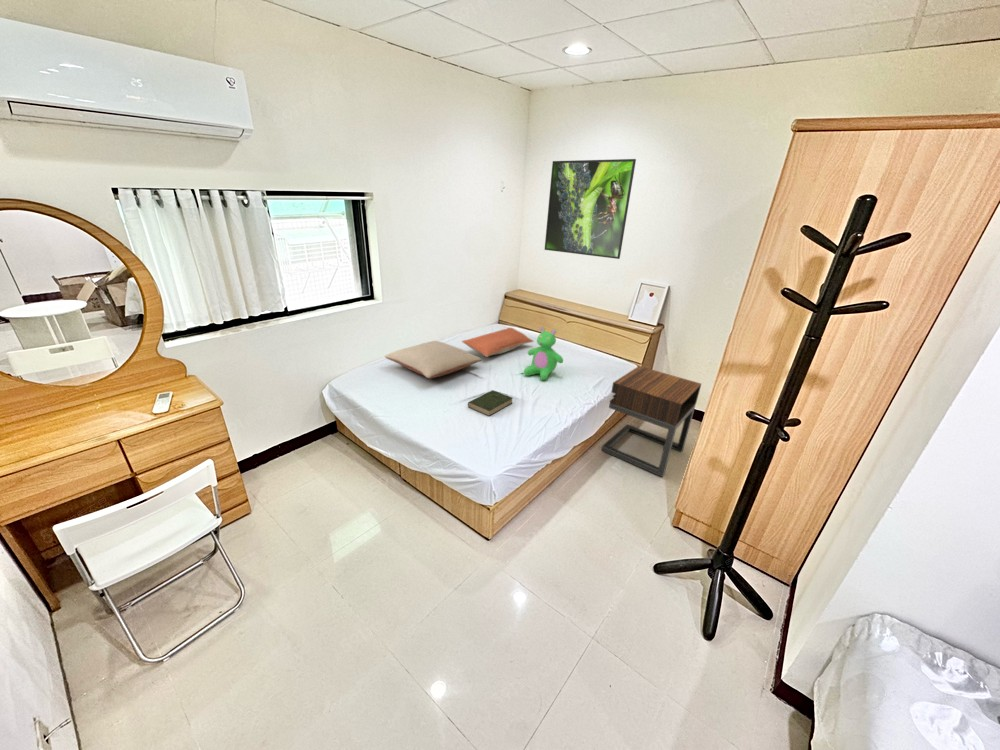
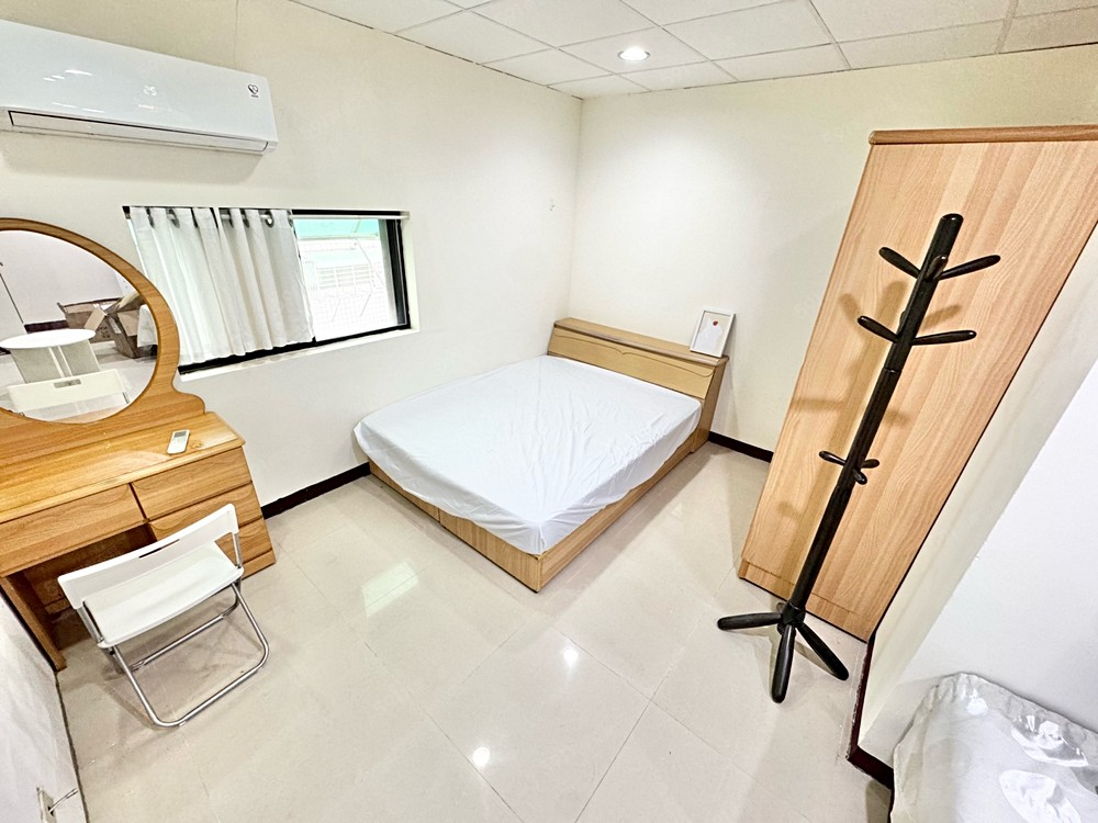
- book (490, 402)
- pillow (433, 358)
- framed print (585, 209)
- pillow (498, 341)
- nightstand (649, 417)
- teddy bear (542, 352)
